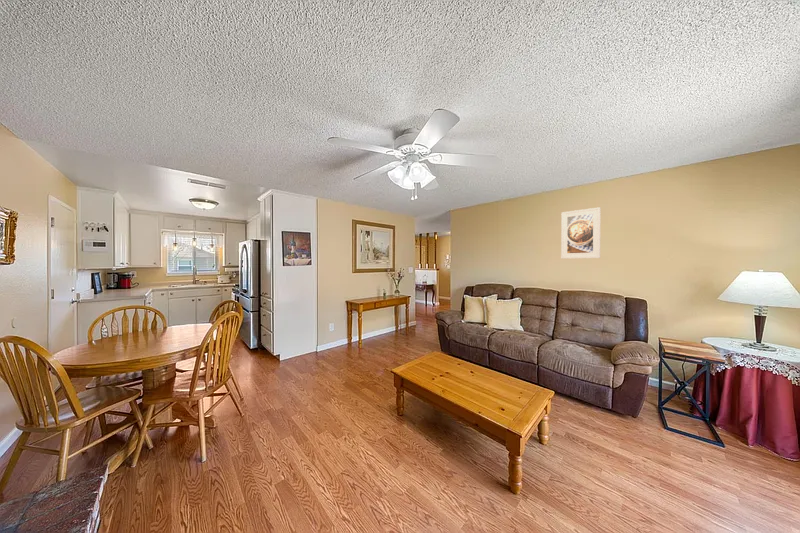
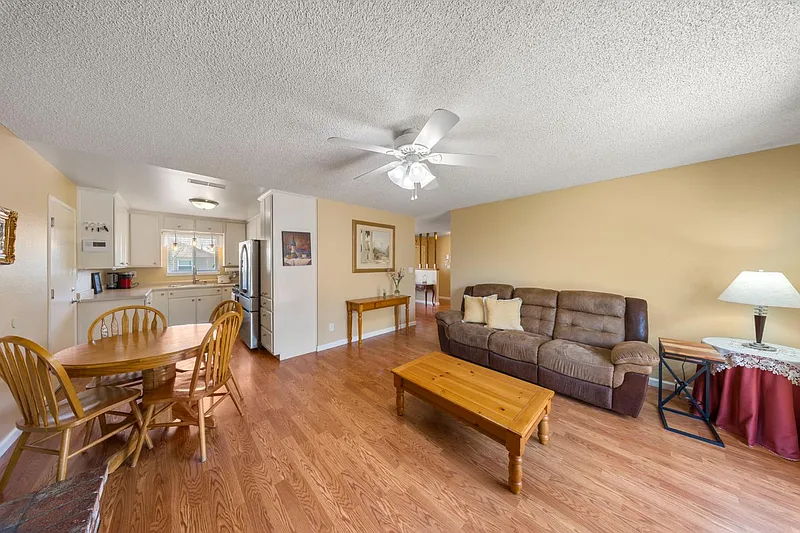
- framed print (579, 234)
